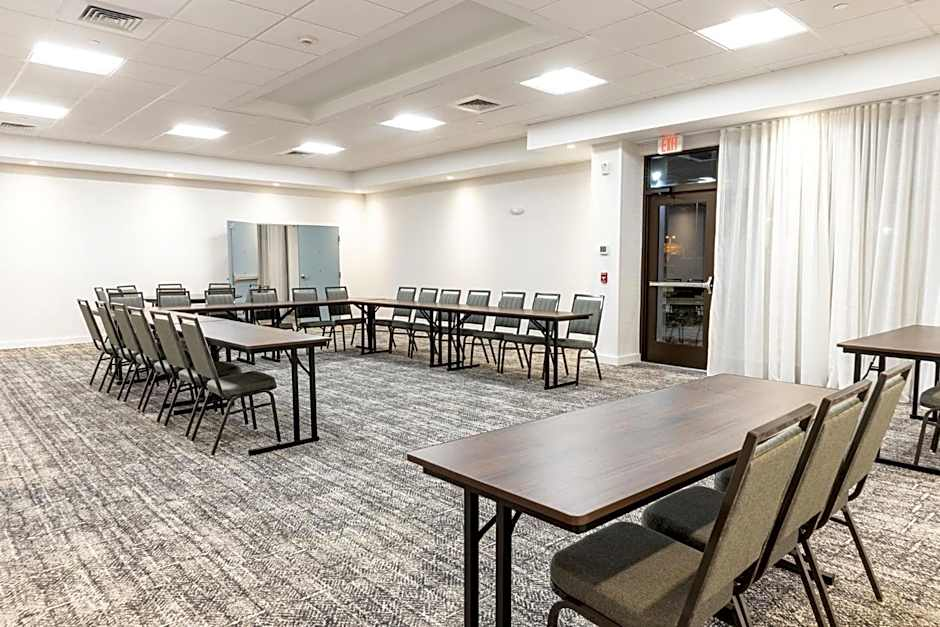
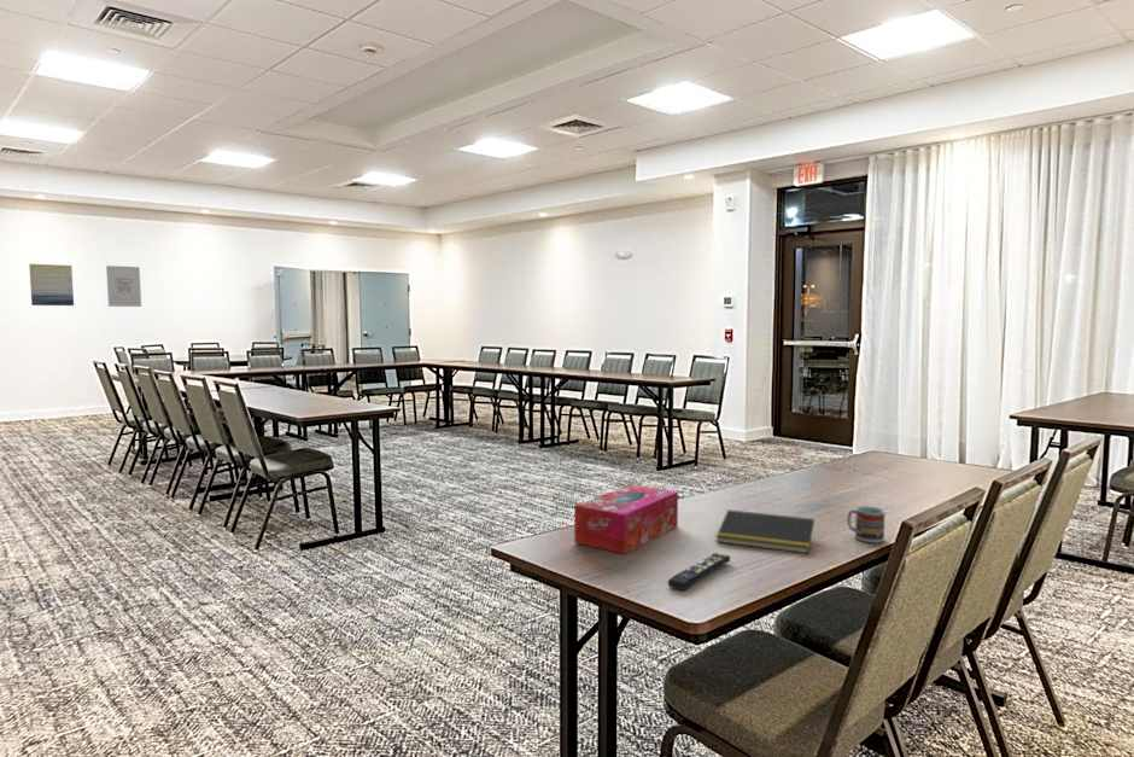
+ remote control (700, 570)
+ wall art (52, 285)
+ tissue box (627, 516)
+ notepad (765, 530)
+ cup (864, 523)
+ wall art (123, 286)
